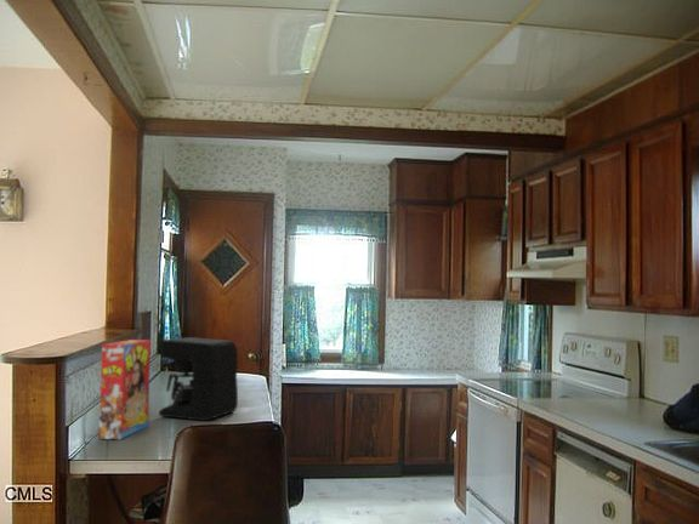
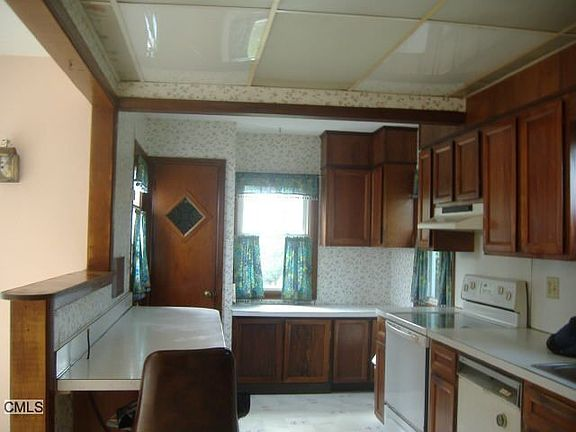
- cereal box (125, 387)
- coffee maker (197, 376)
